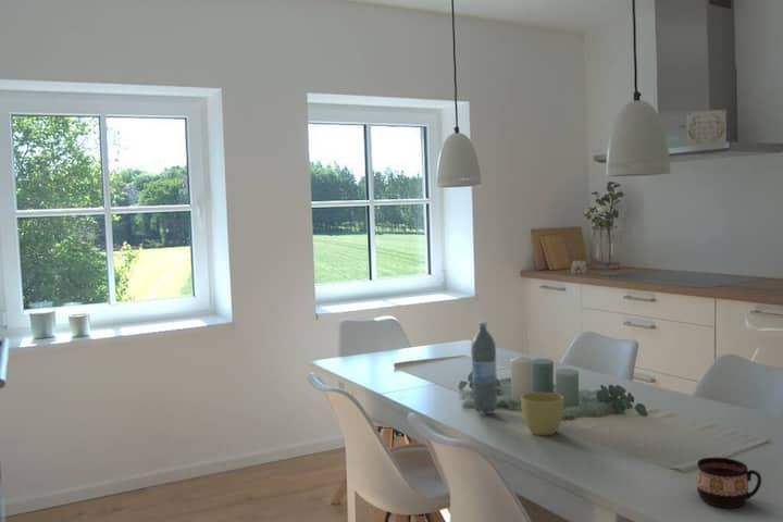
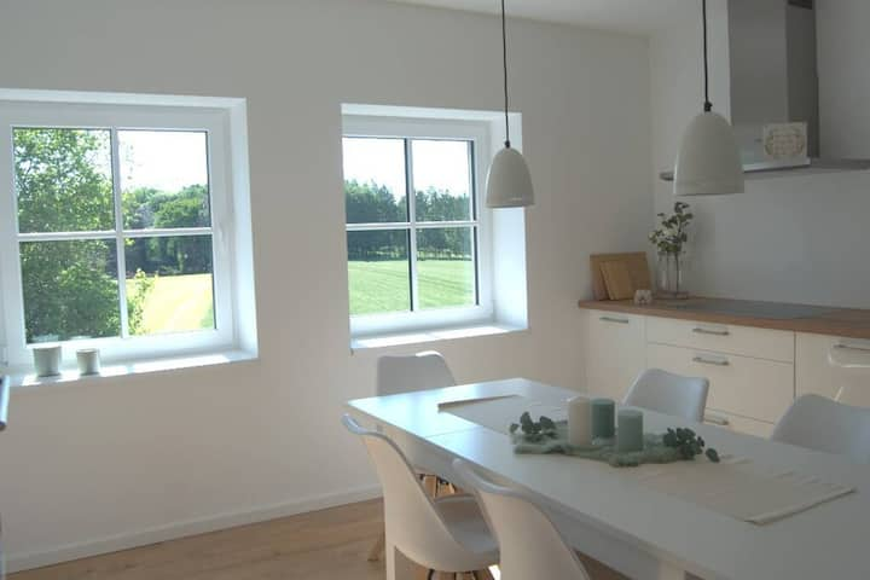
- water bottle (484, 368)
- cup (542, 412)
- cup (724, 483)
